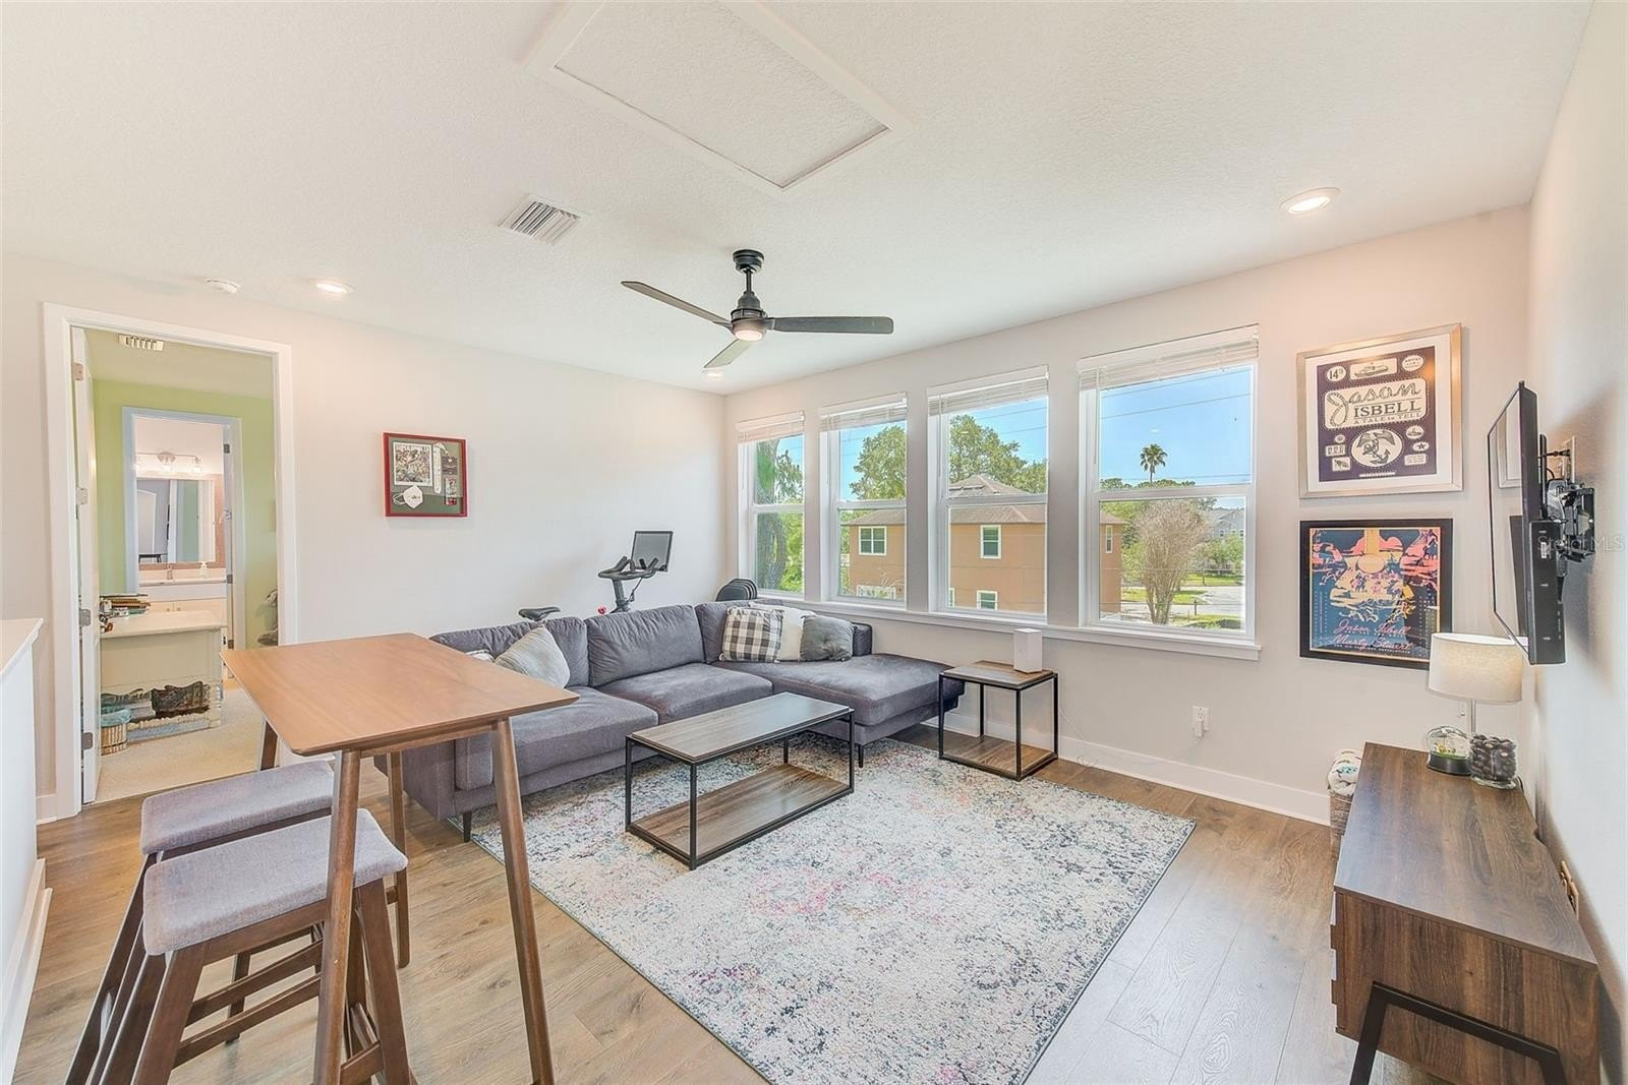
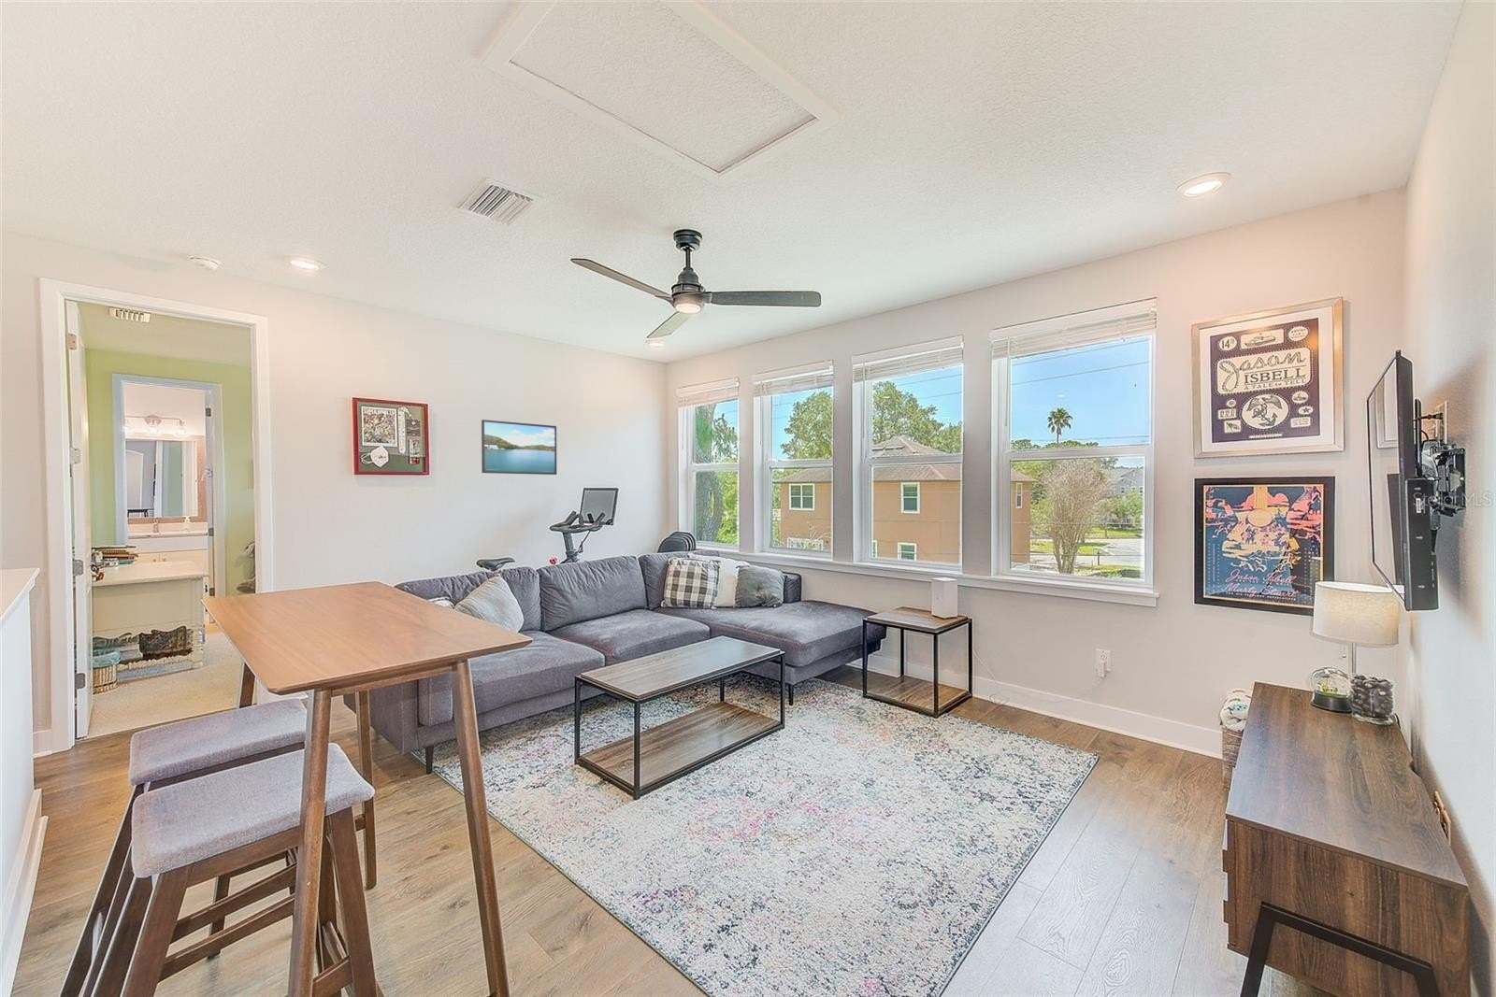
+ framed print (521, 447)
